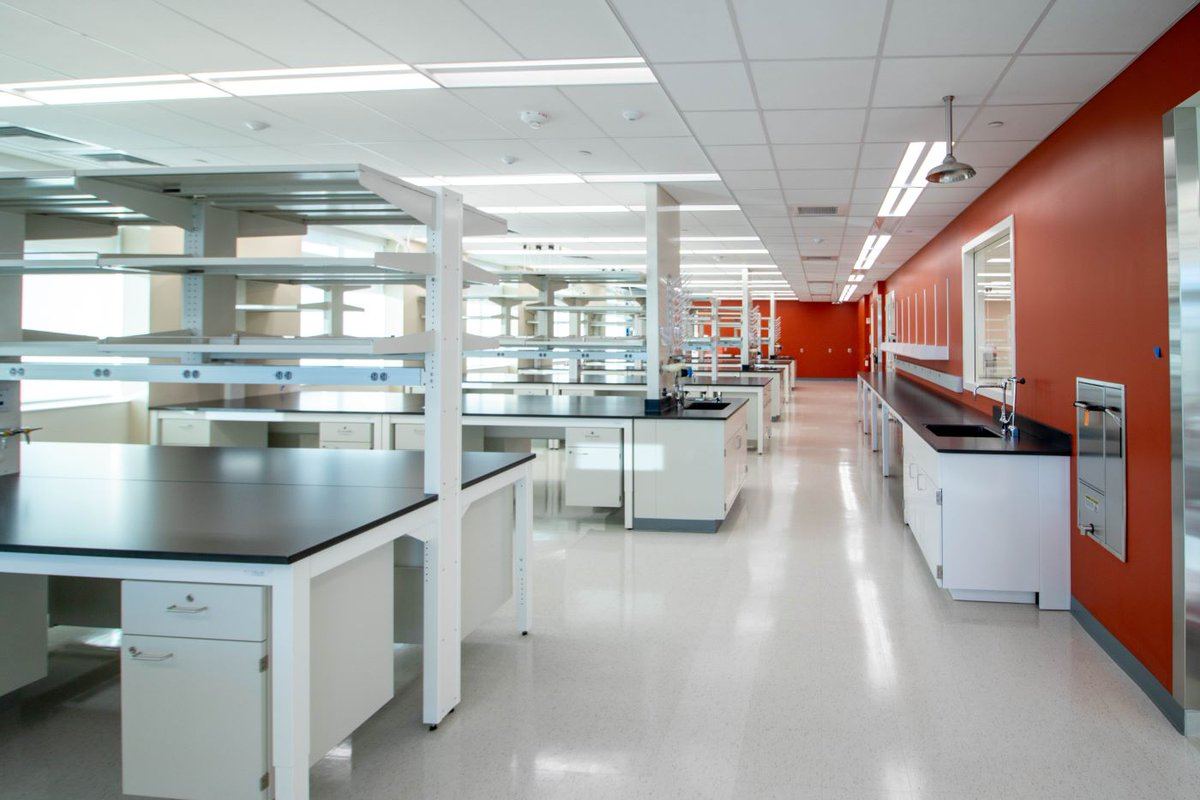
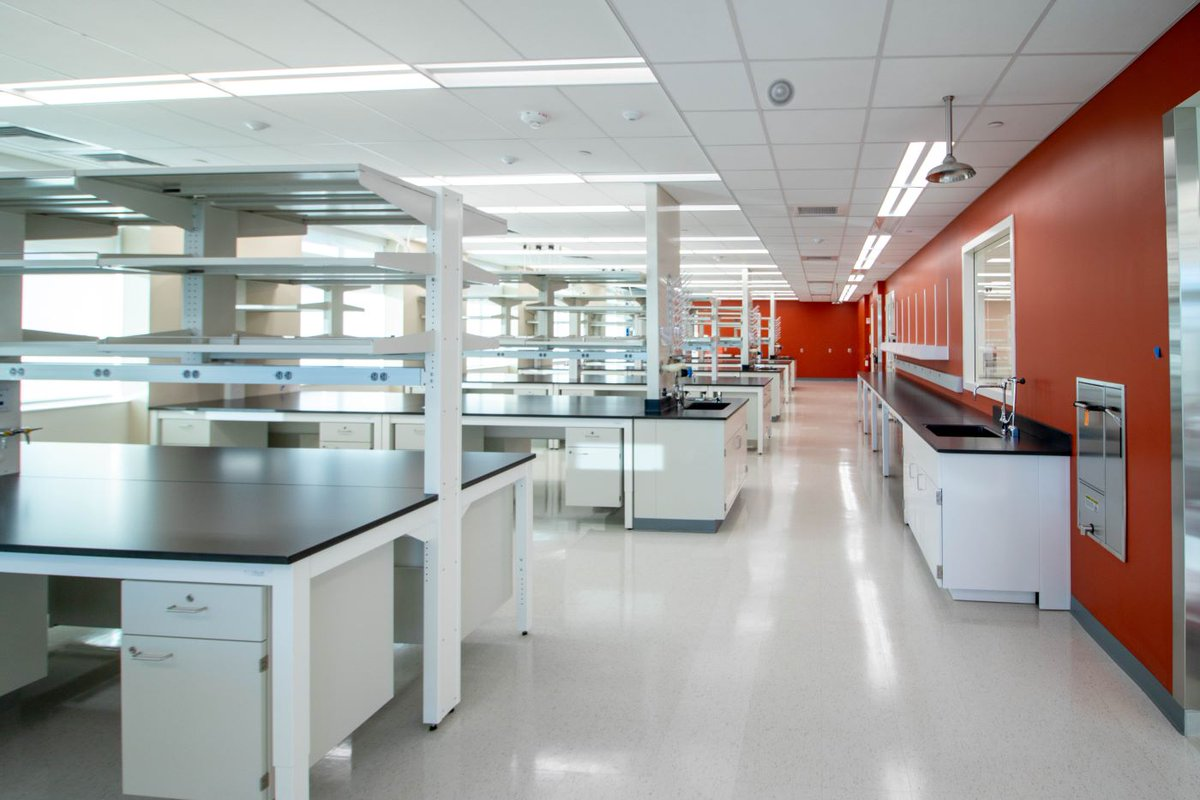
+ smoke detector (780, 91)
